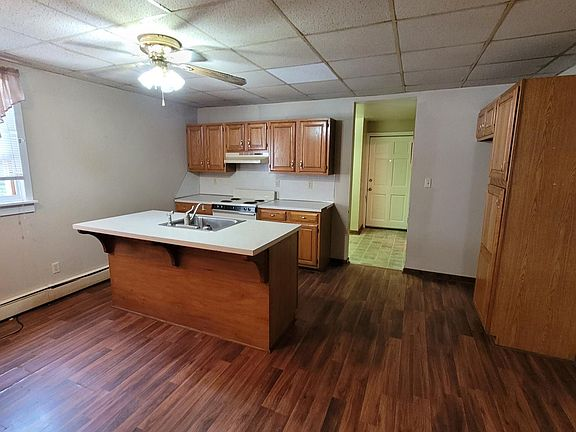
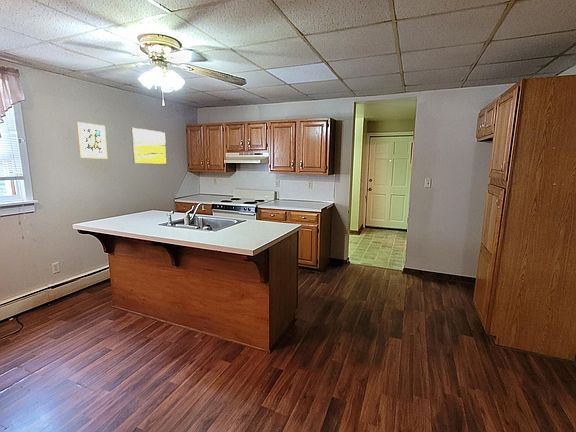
+ wall art (92, 141)
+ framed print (150, 147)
